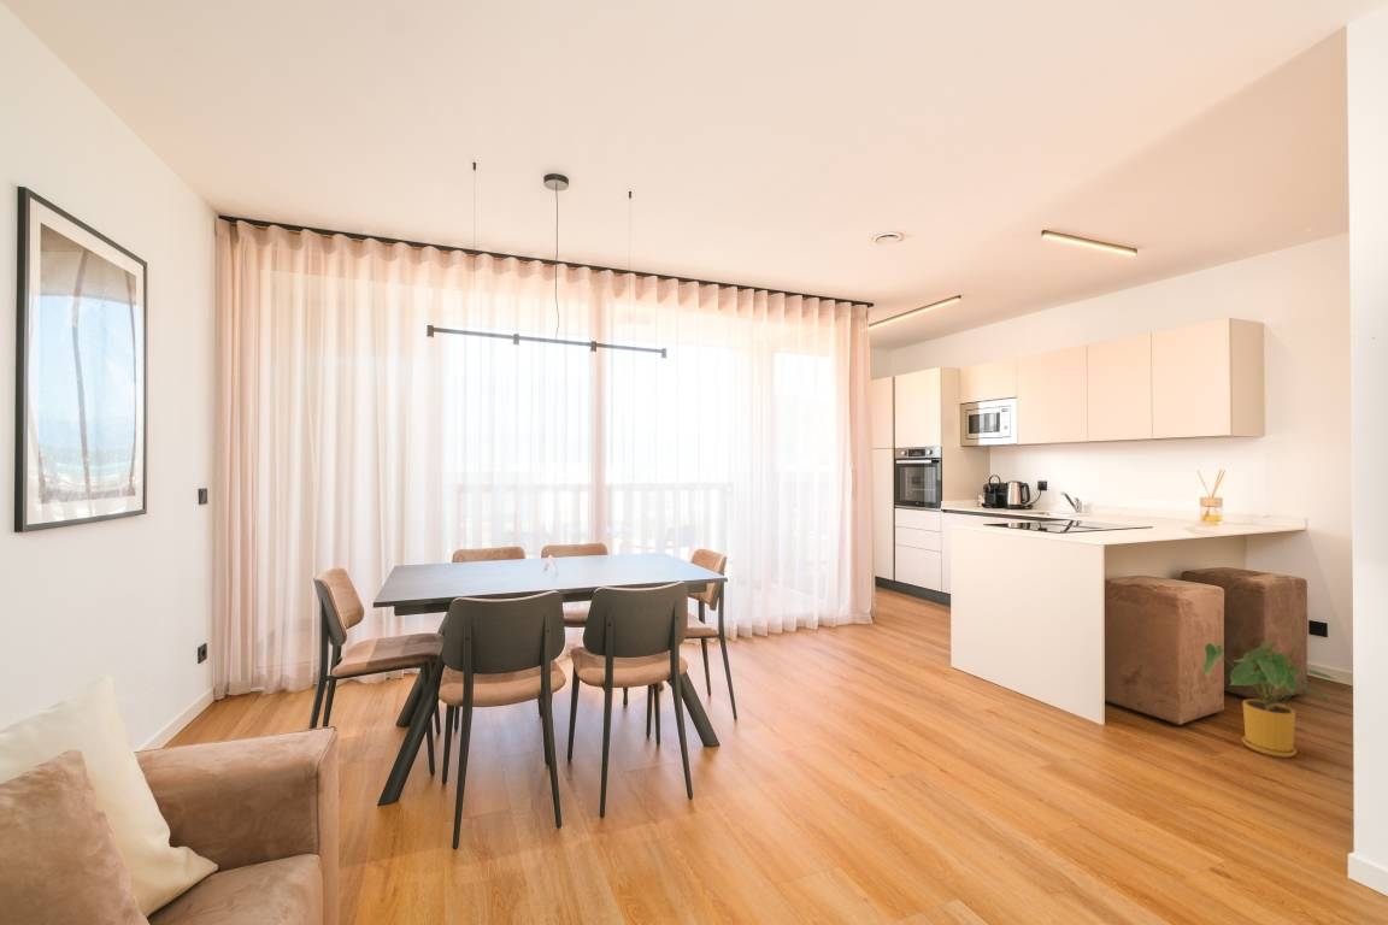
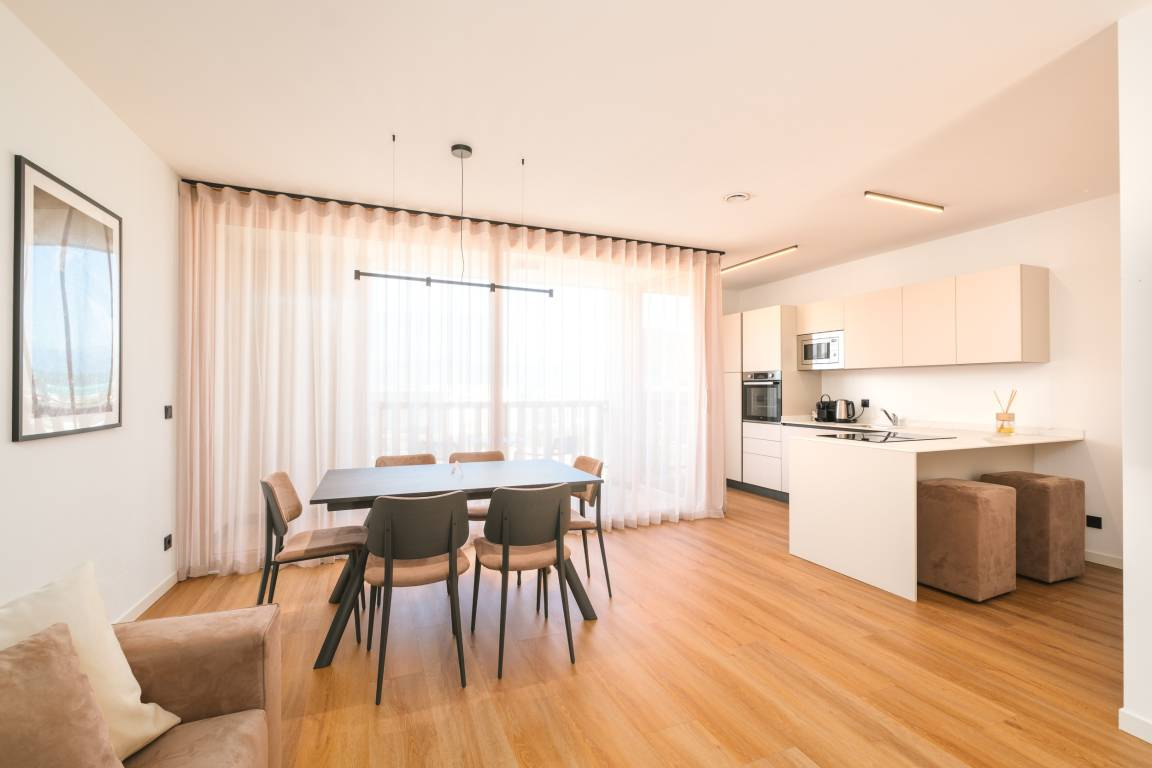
- house plant (1271, 697)
